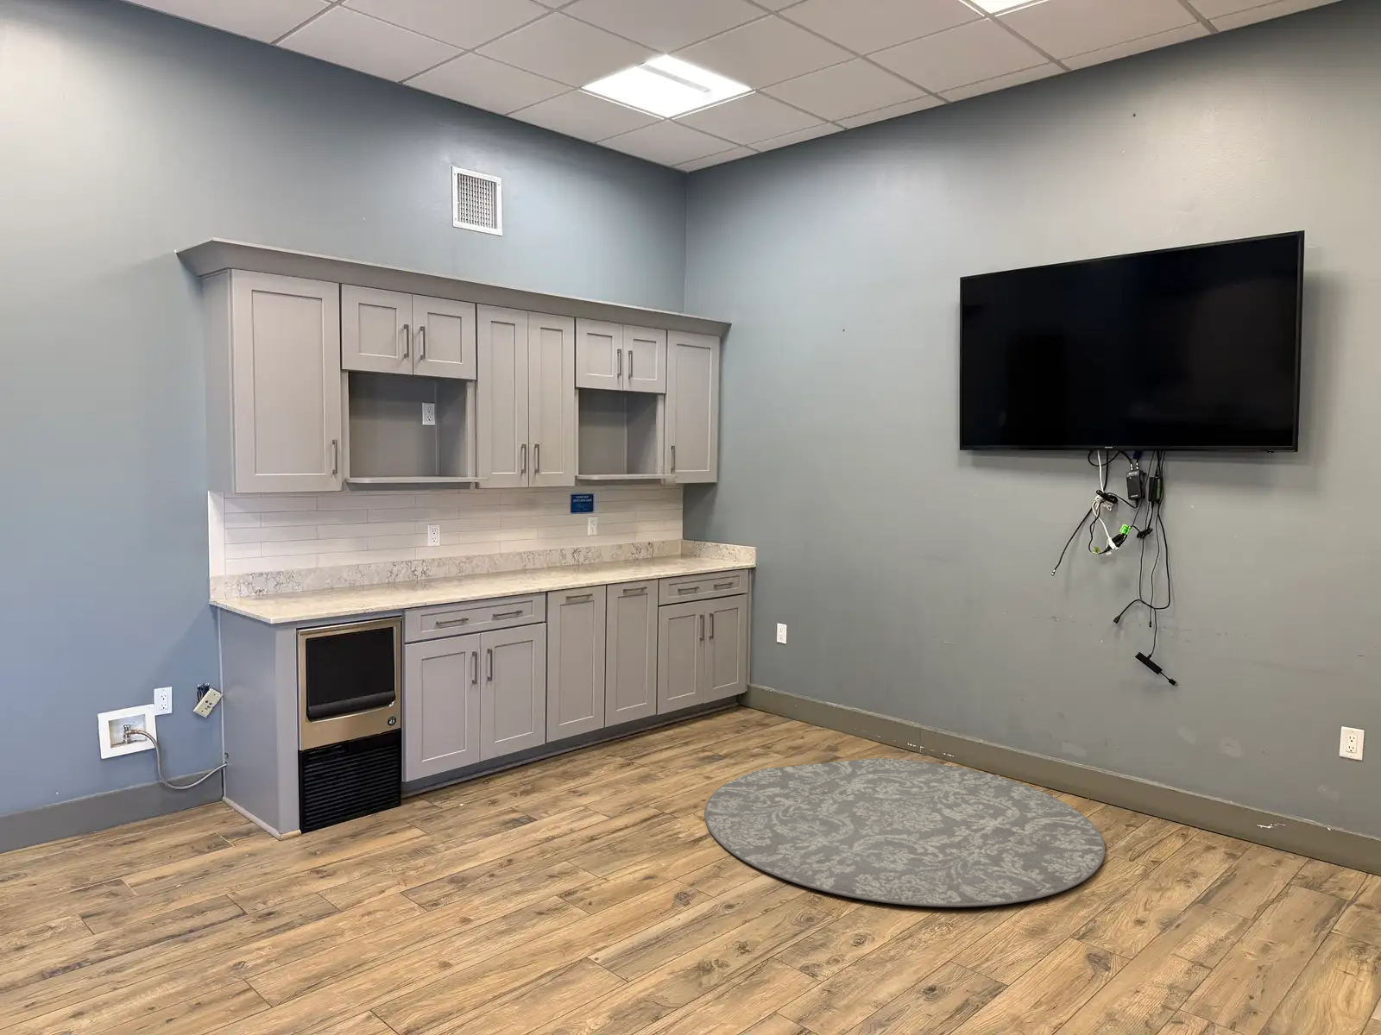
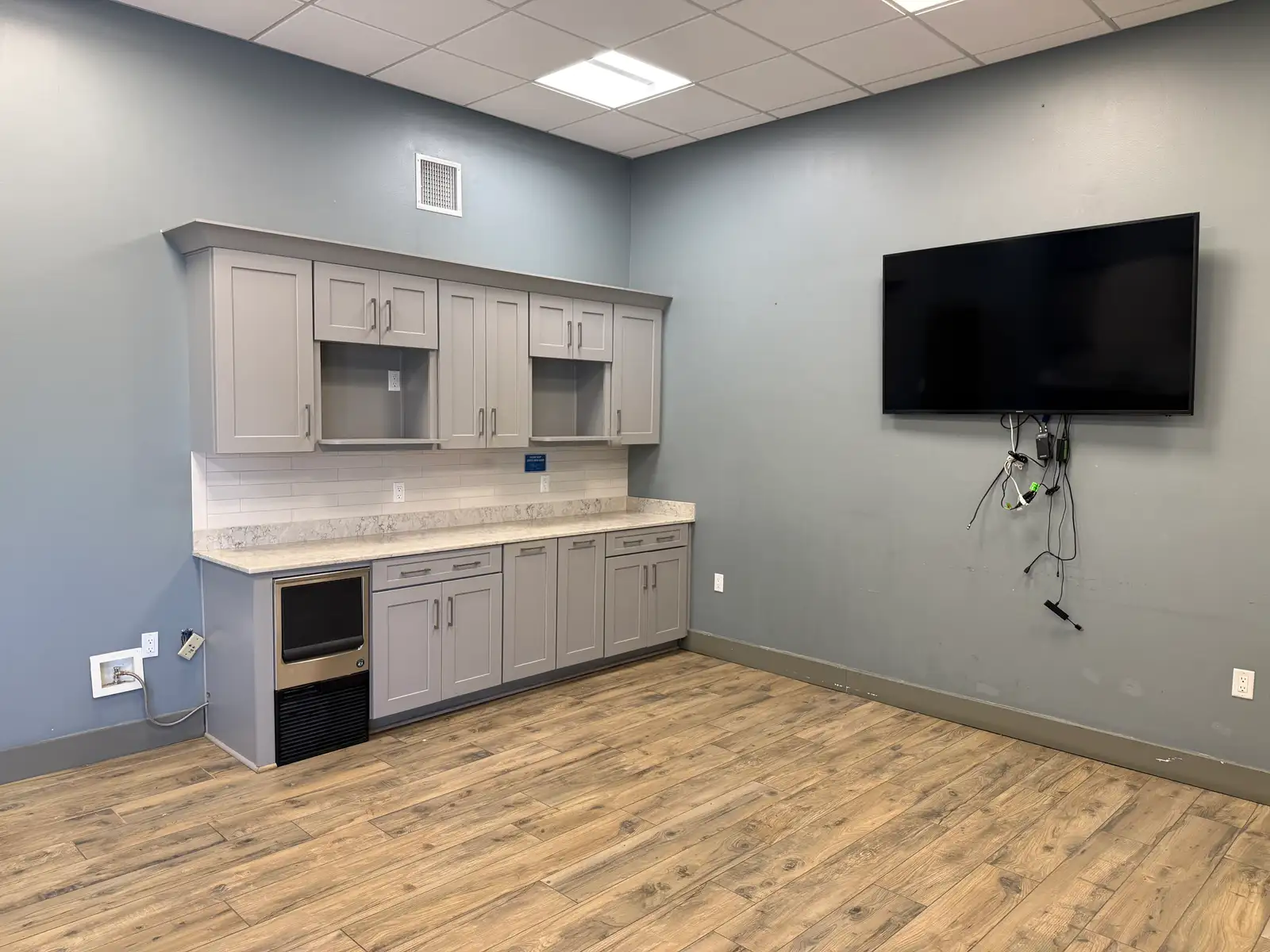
- rug (896, 816)
